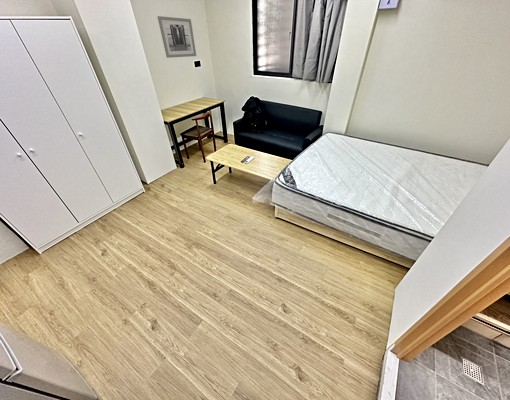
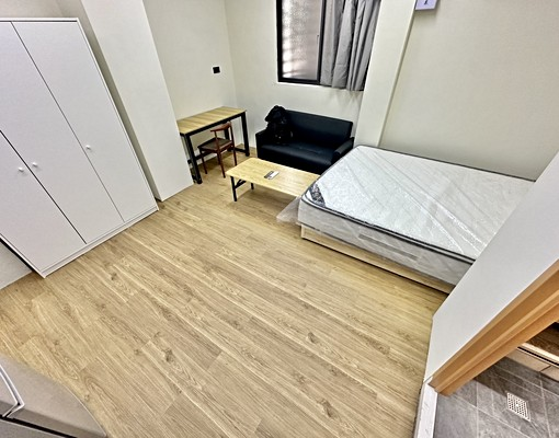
- wall art (178, 38)
